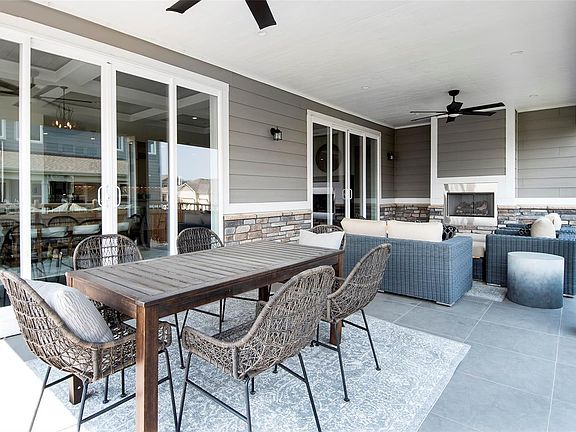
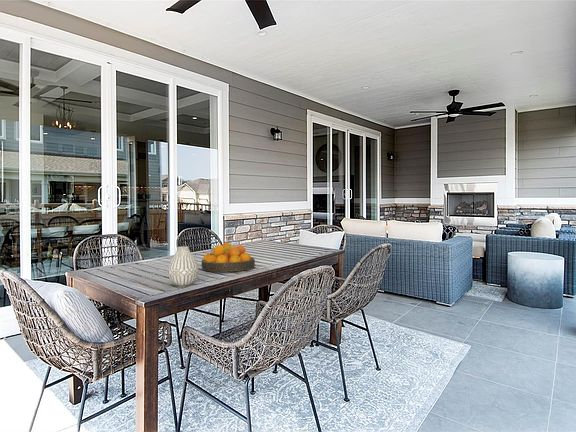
+ fruit bowl (228, 255)
+ vase (183, 265)
